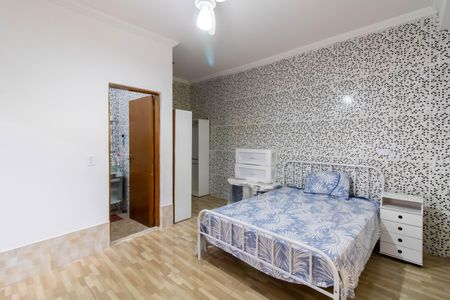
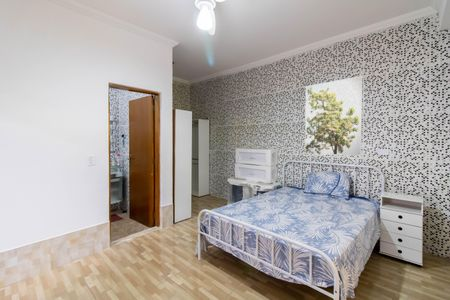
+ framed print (331, 118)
